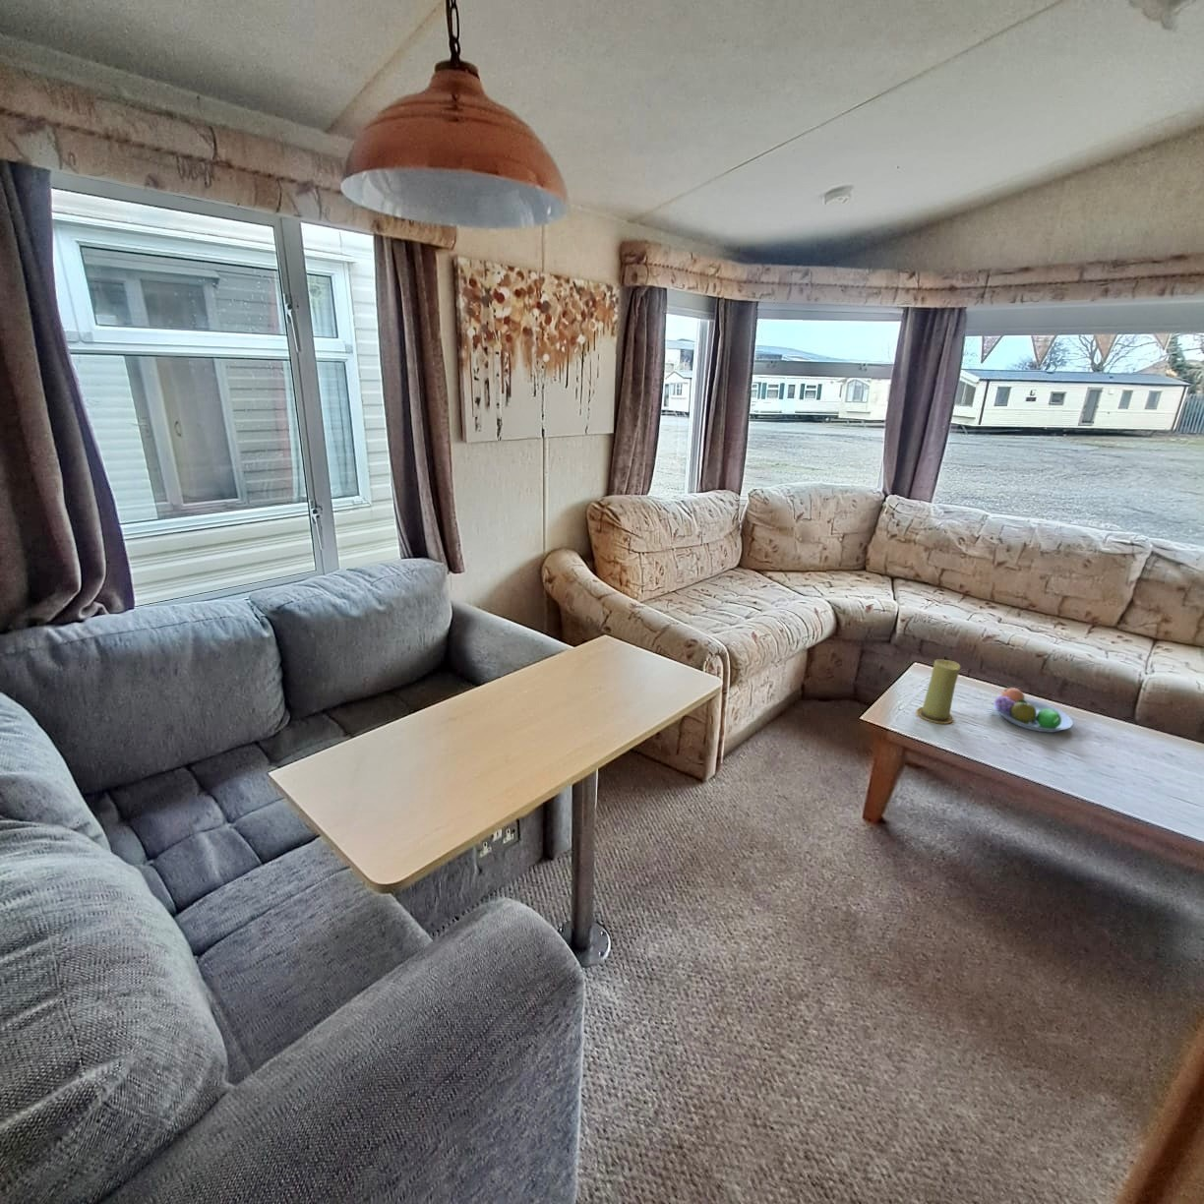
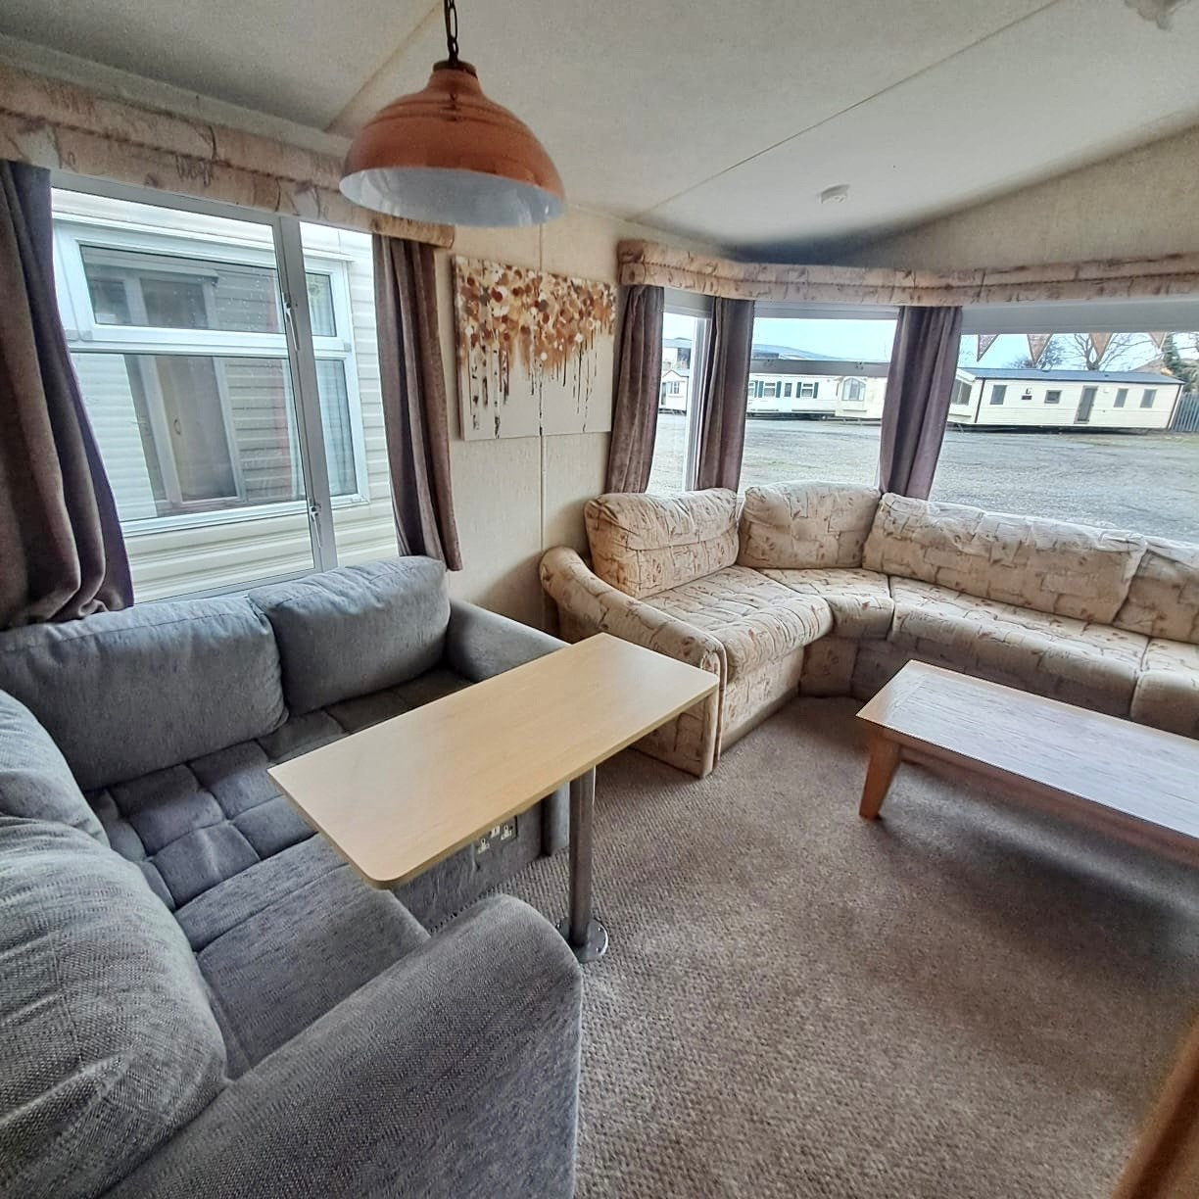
- fruit bowl (1034, 707)
- candle (940, 689)
